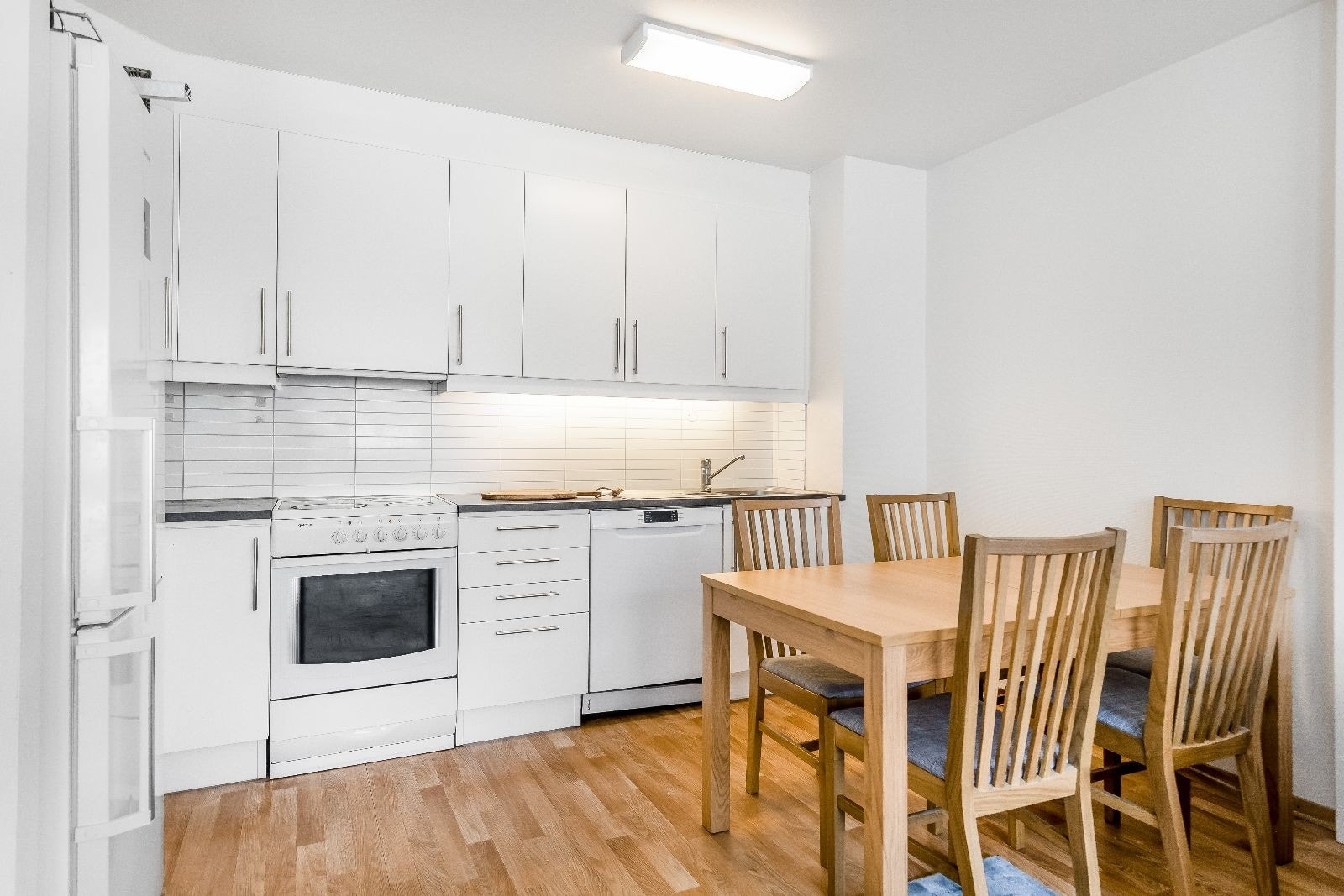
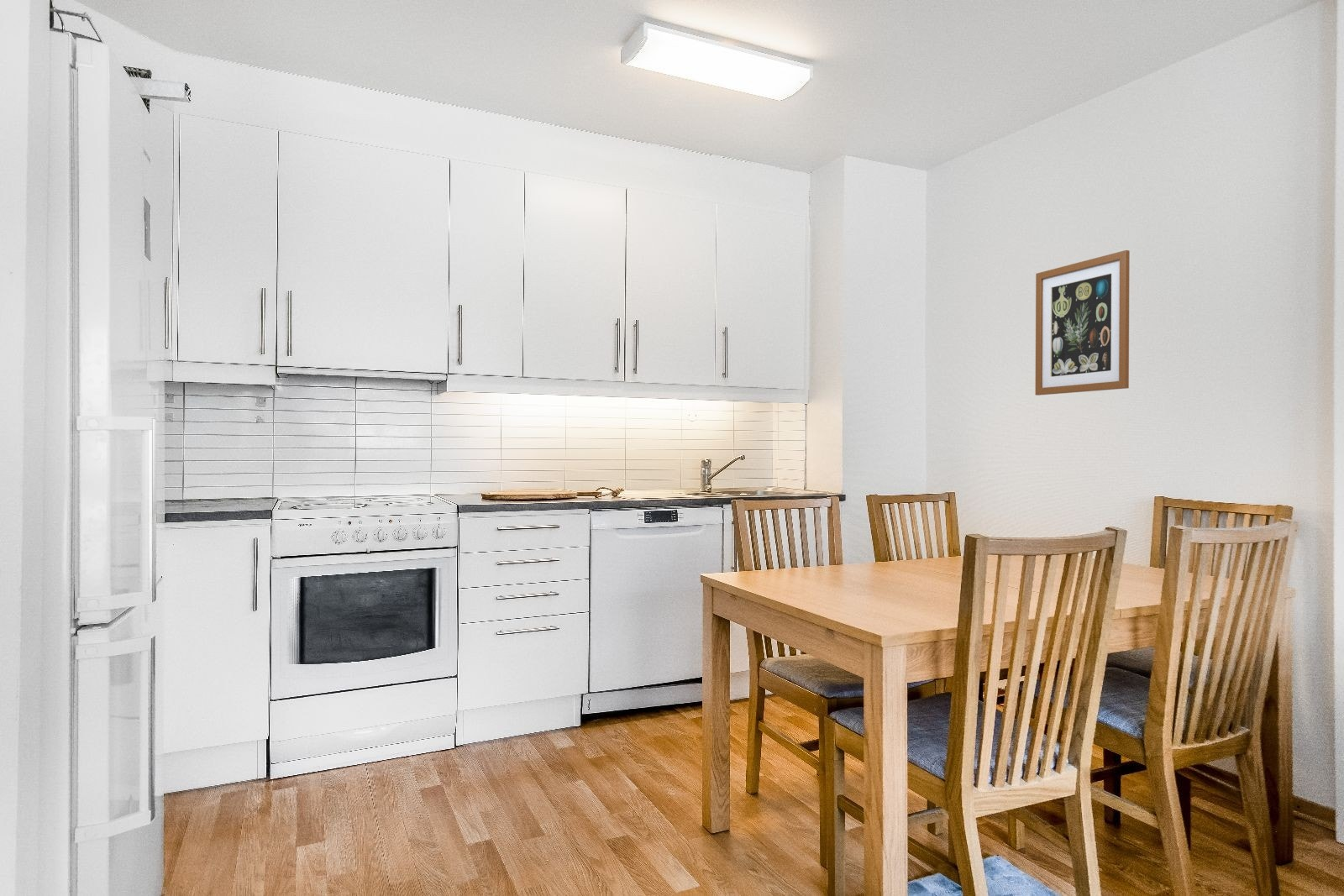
+ wall art (1079, 327)
